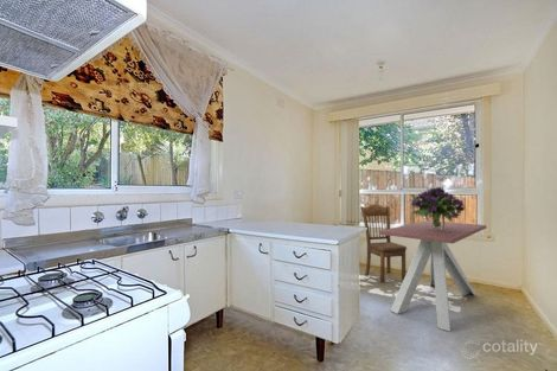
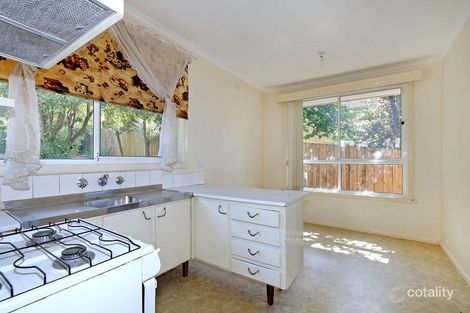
- dining table (436, 264)
- dining chair (384, 242)
- bouquet (436, 207)
